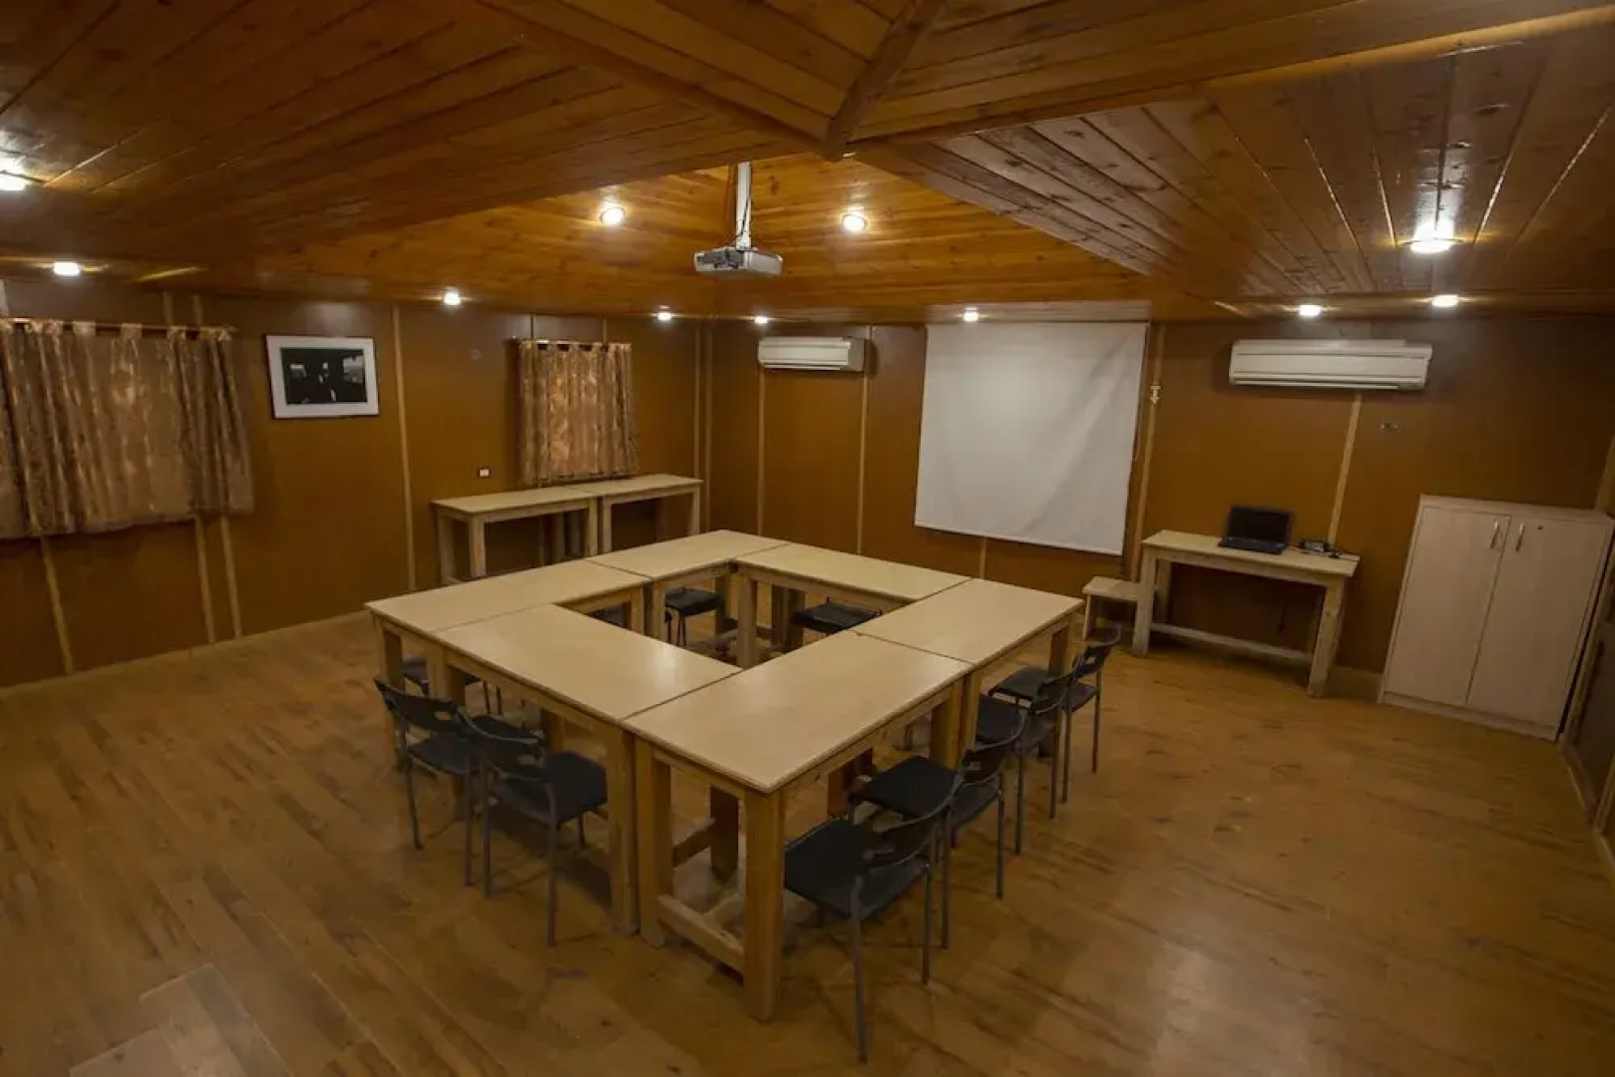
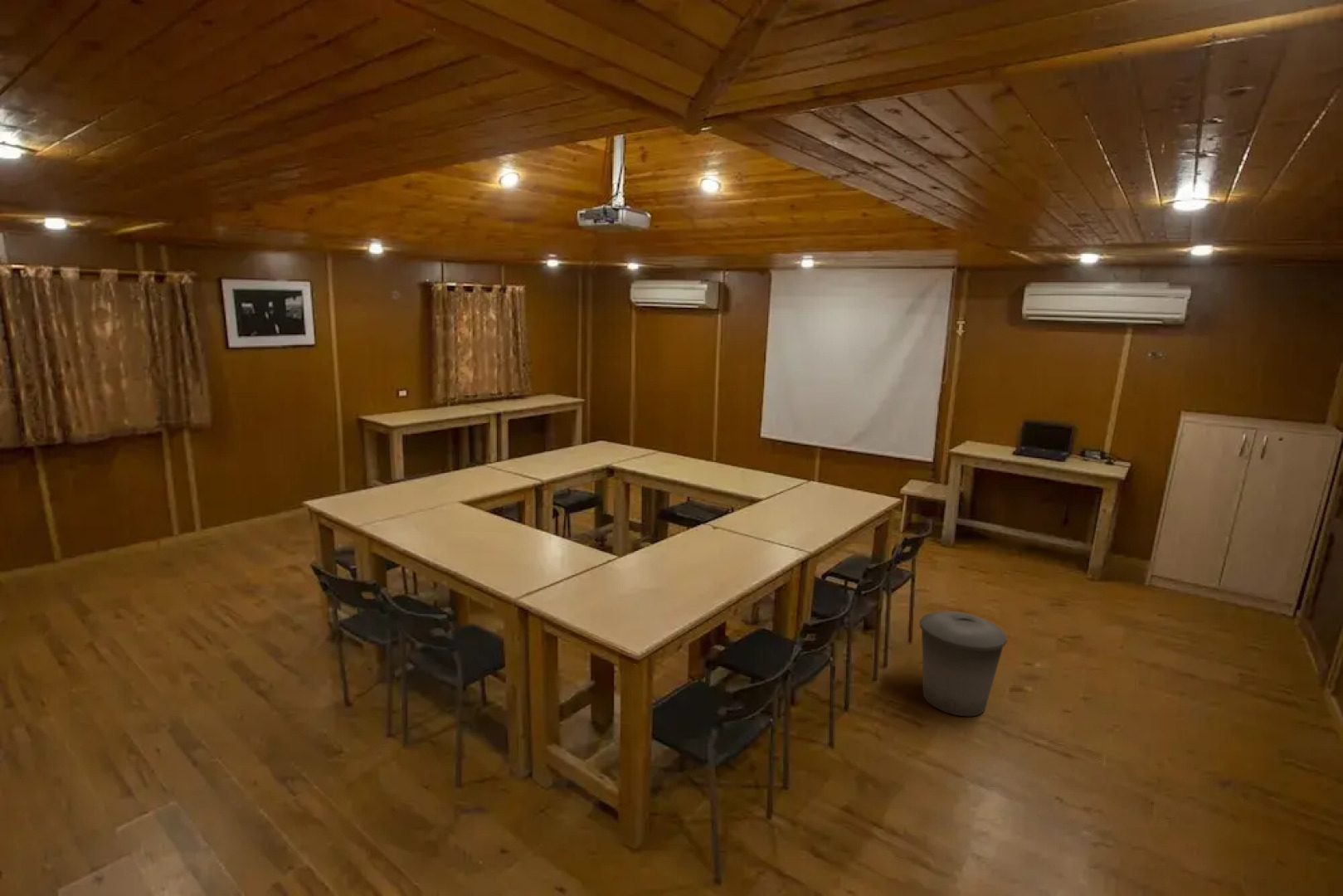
+ trash can (958, 658)
